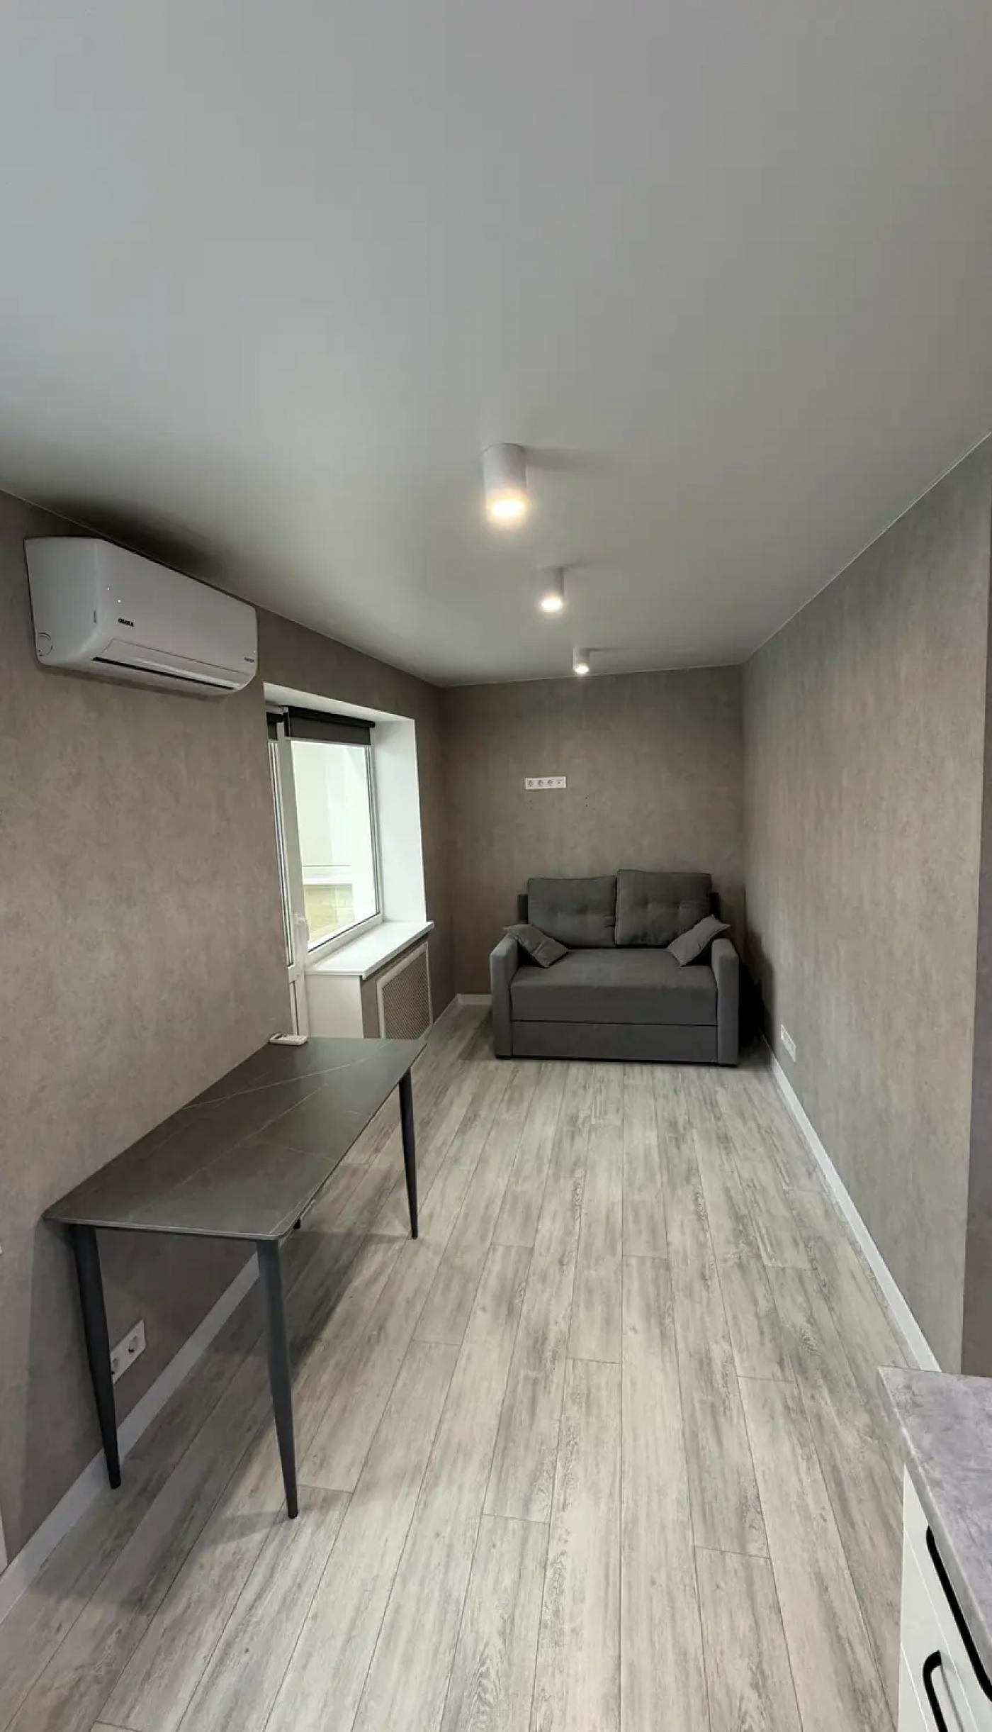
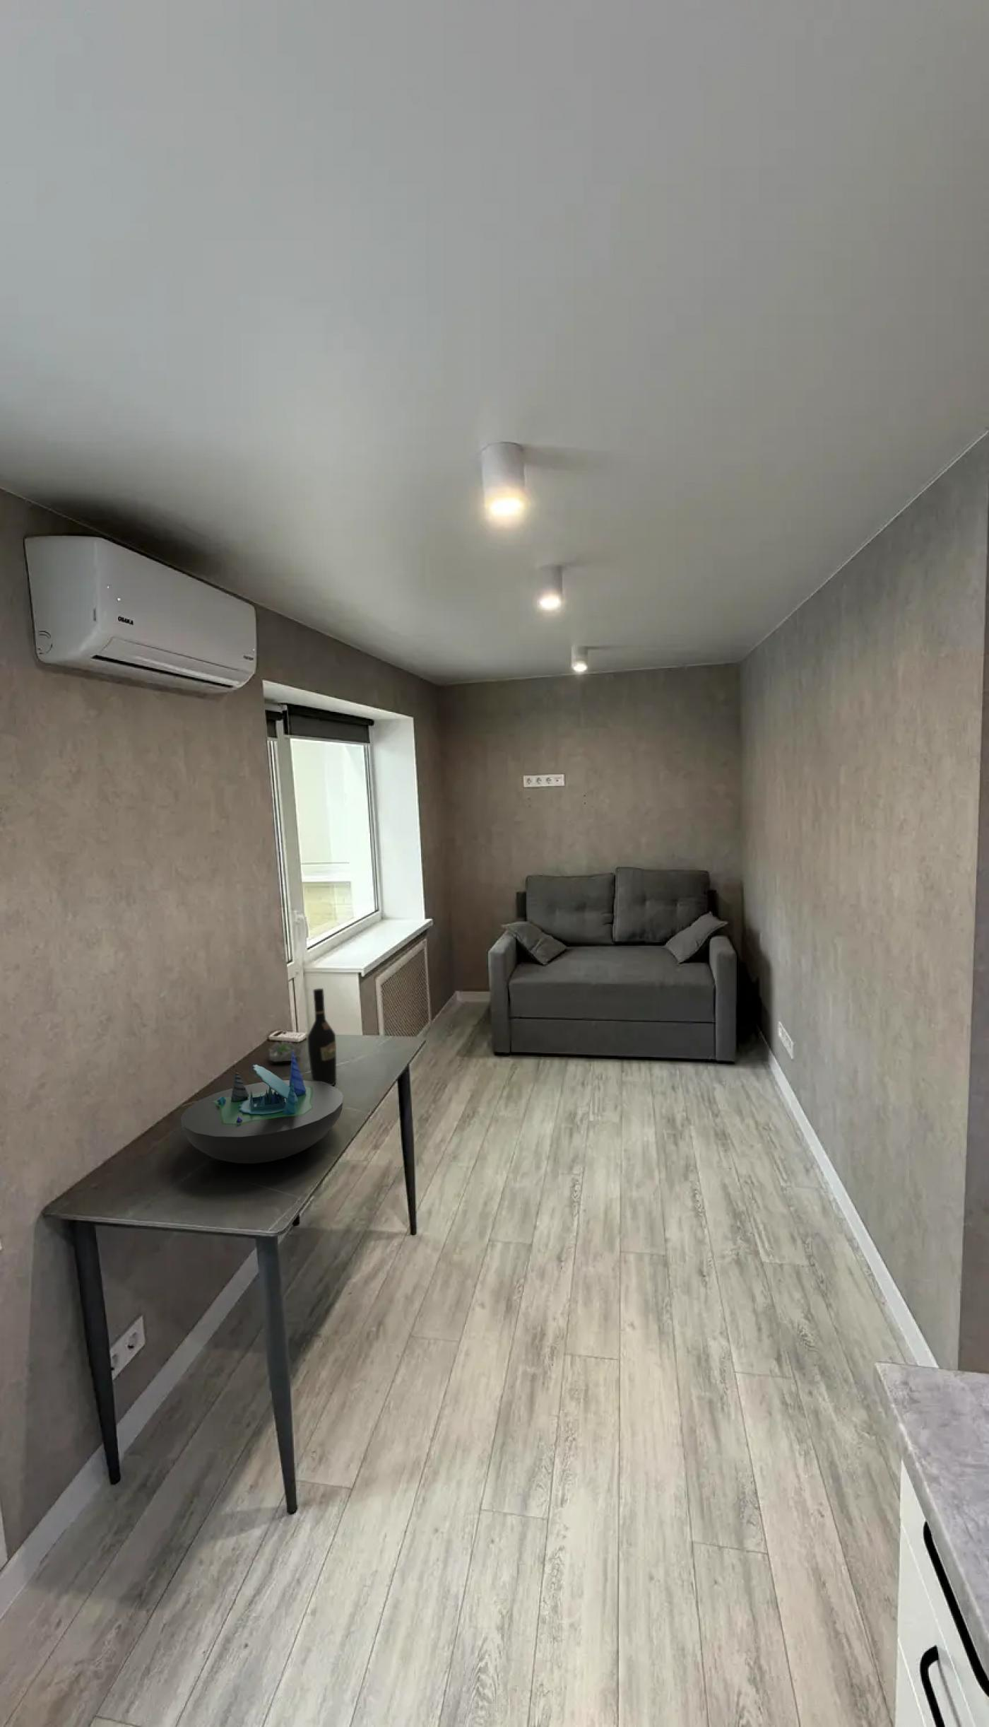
+ flower (283, 1052)
+ wine bottle (321, 1037)
+ decorative bowl (264, 1107)
